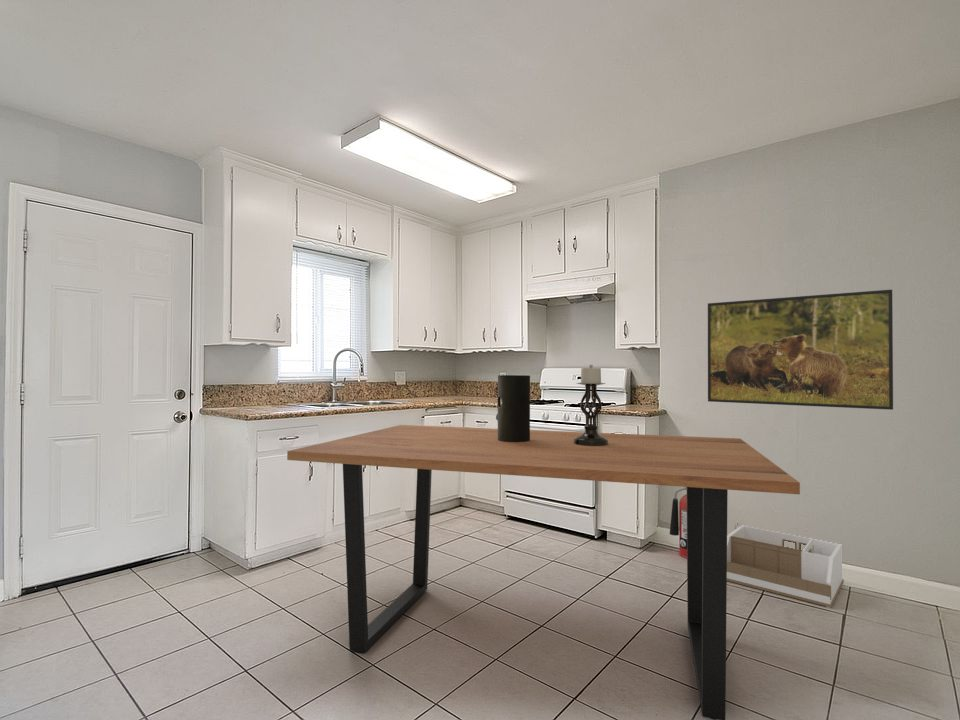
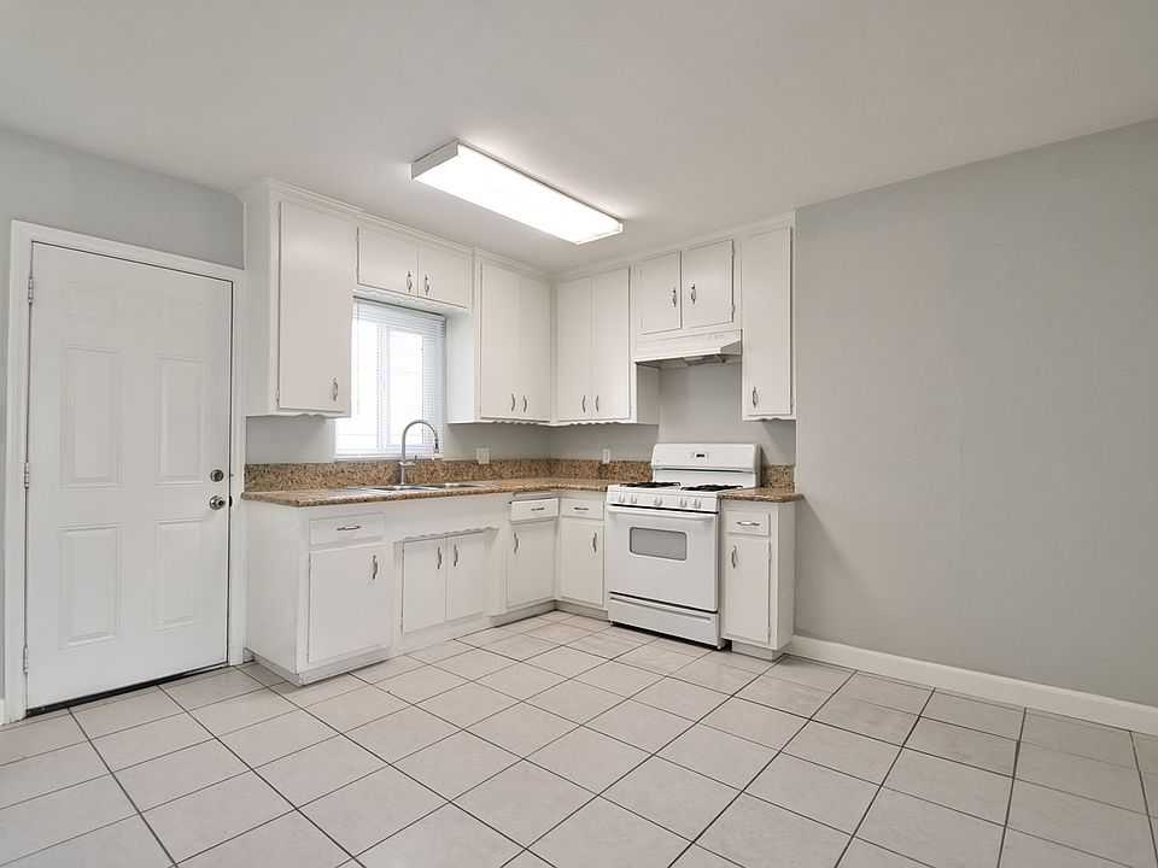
- dining table (534, 476)
- fire extinguisher (686, 516)
- vase (512, 407)
- candle holder (592, 405)
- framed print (791, 351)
- storage bin (777, 560)
